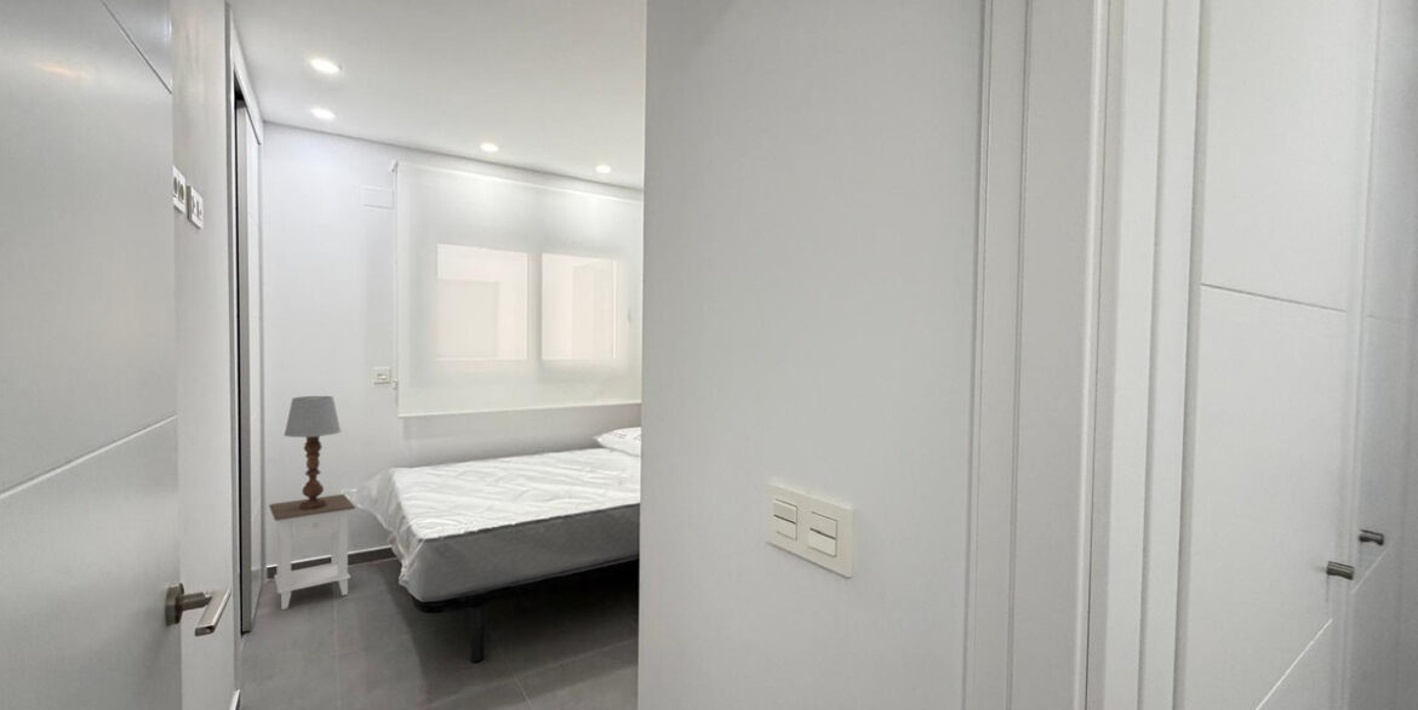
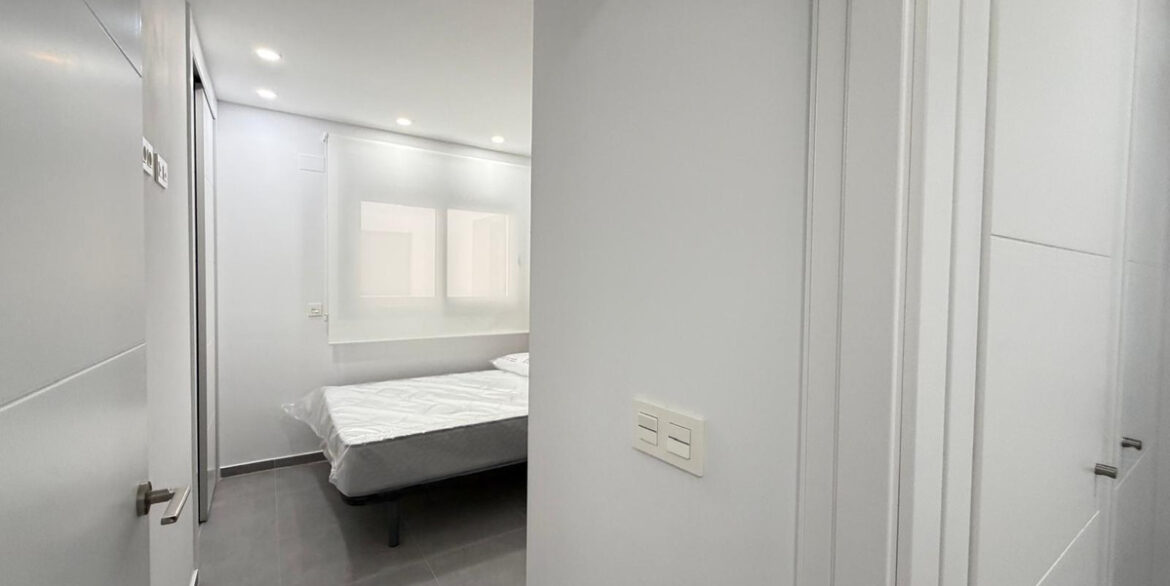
- table lamp (313, 452)
- nightstand (311, 534)
